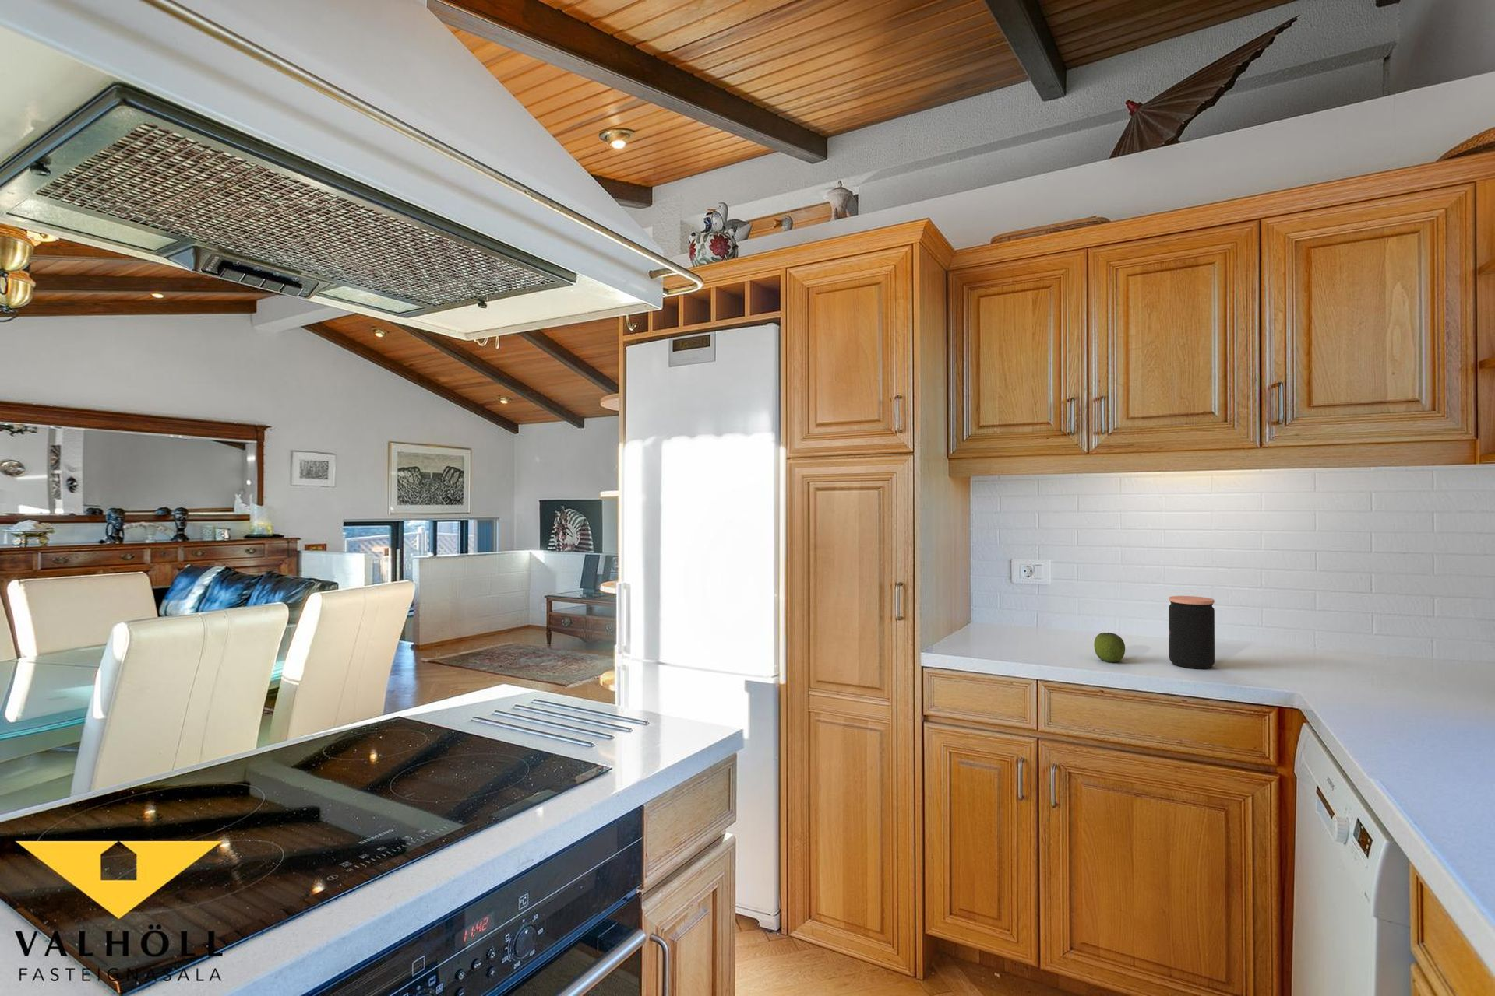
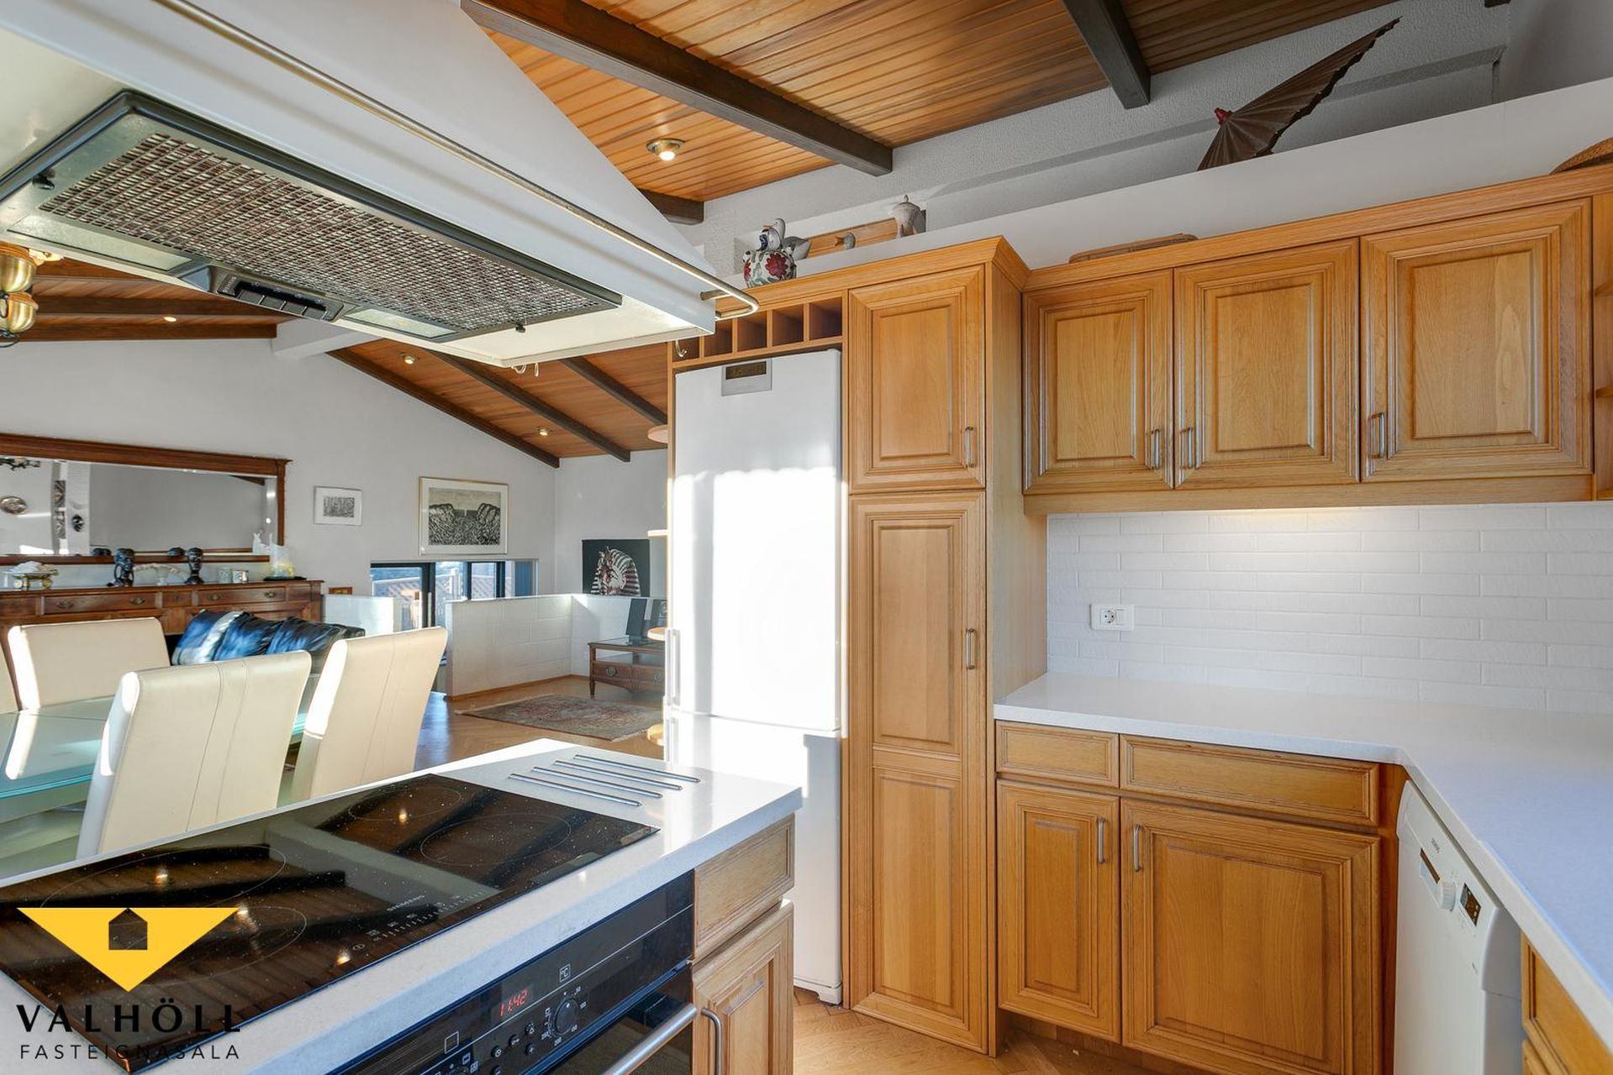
- apple (1109, 646)
- coffee jar (1191, 631)
